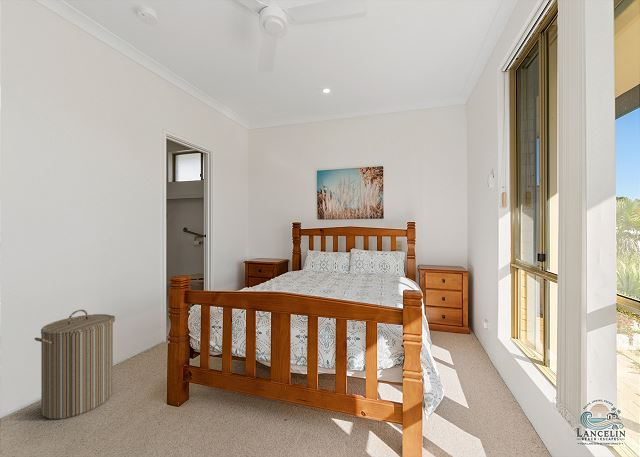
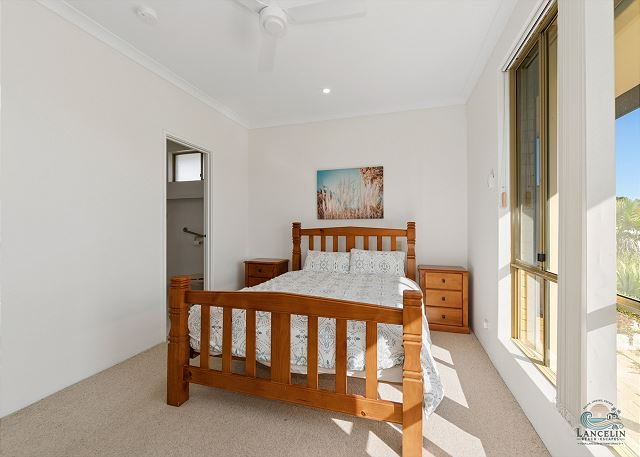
- laundry hamper (79, 355)
